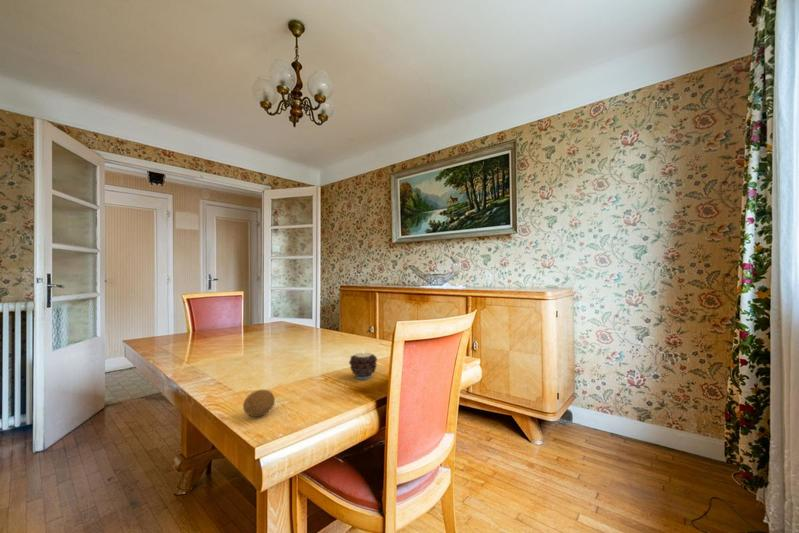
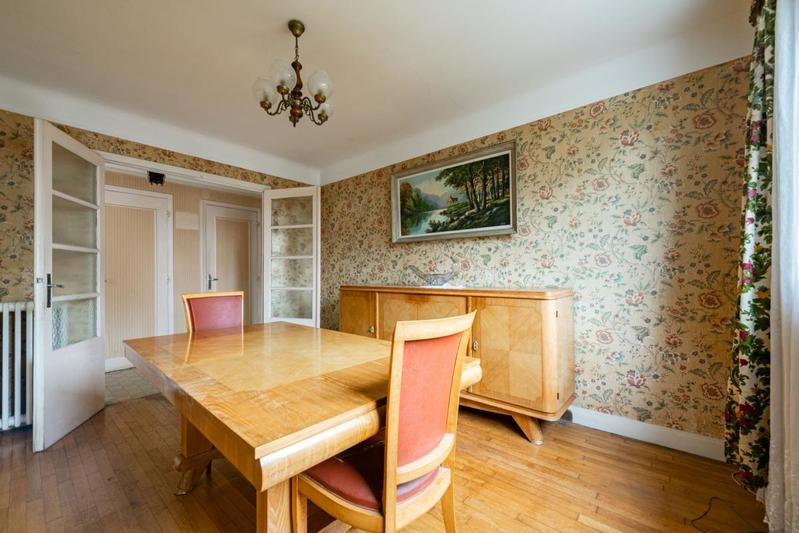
- candle (363, 363)
- fruit (259, 403)
